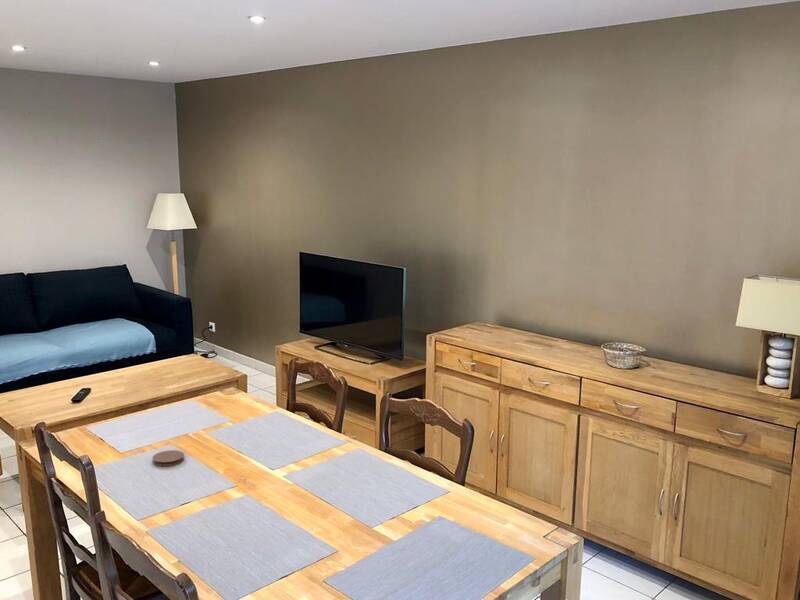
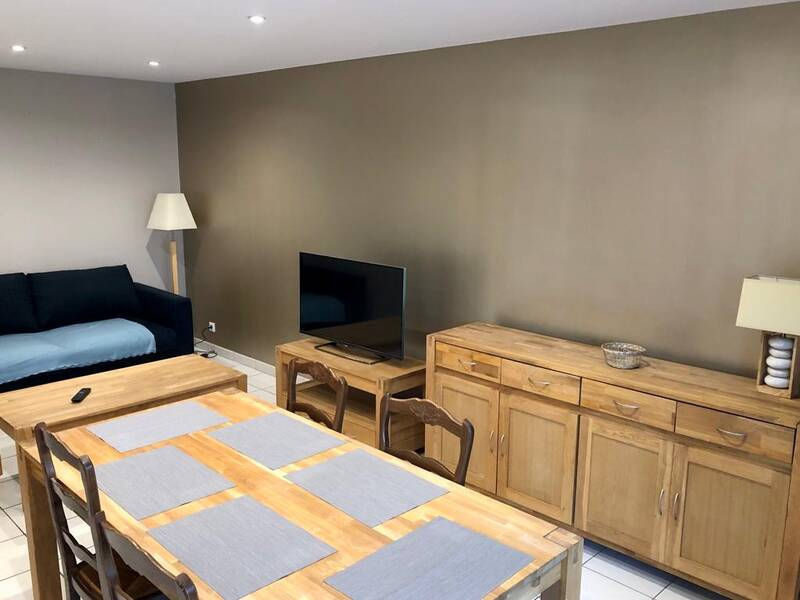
- coaster (168, 458)
